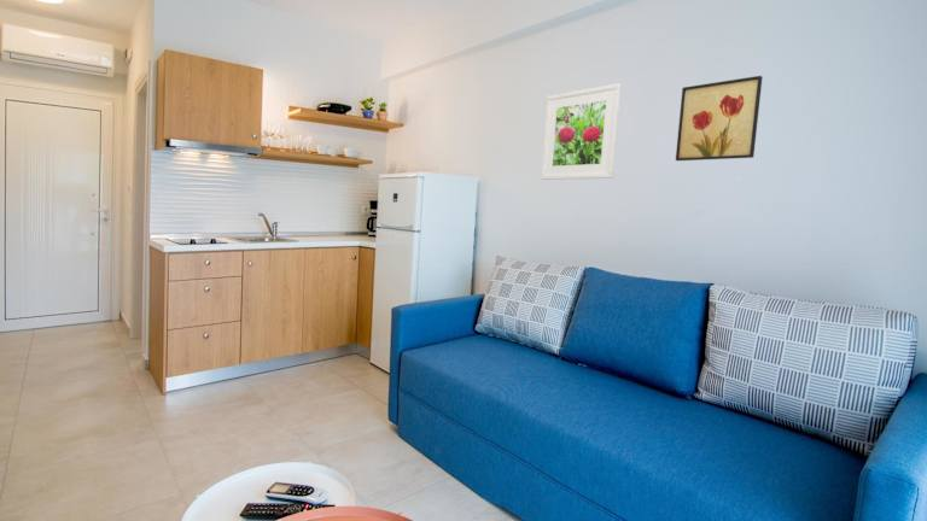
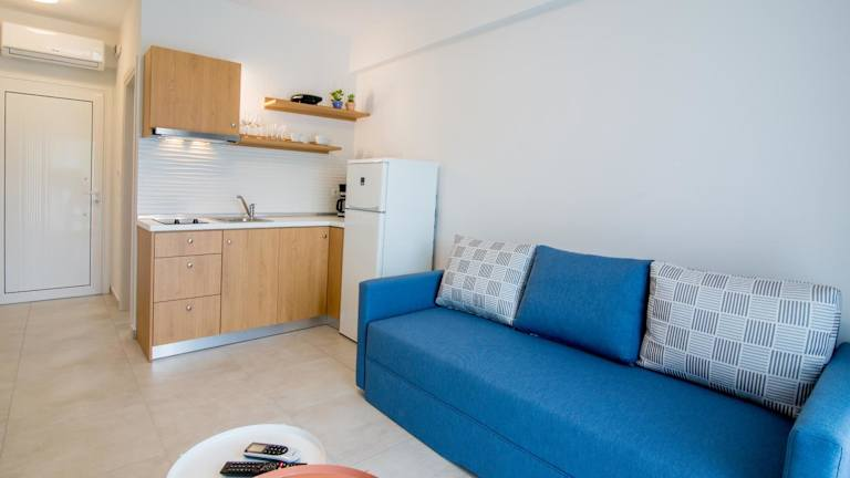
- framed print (578, 134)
- wall art (717, 121)
